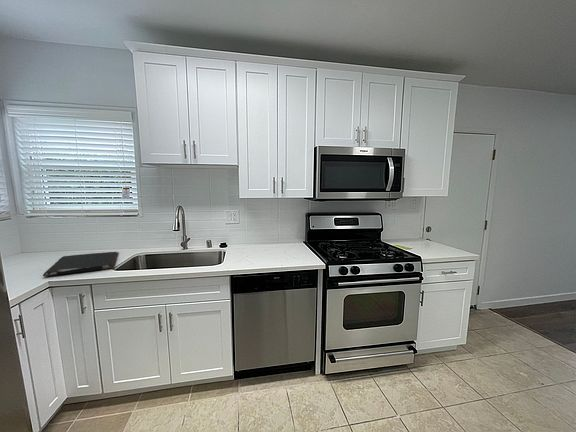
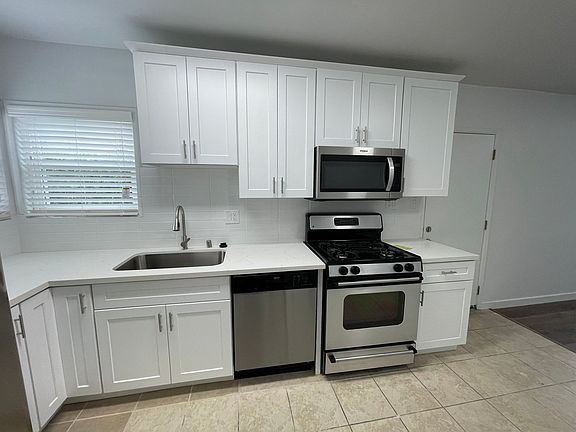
- cutting board (86, 261)
